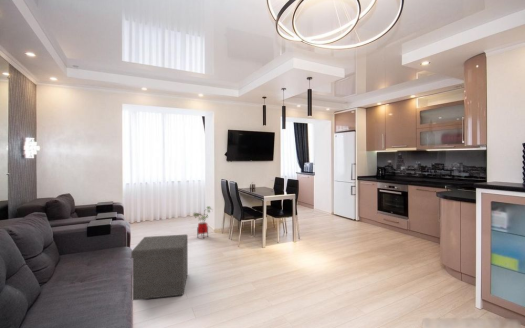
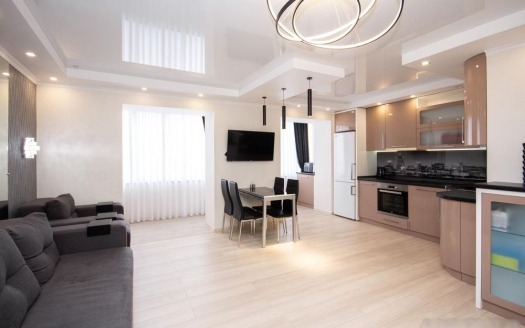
- house plant (203, 221)
- ottoman (162, 263)
